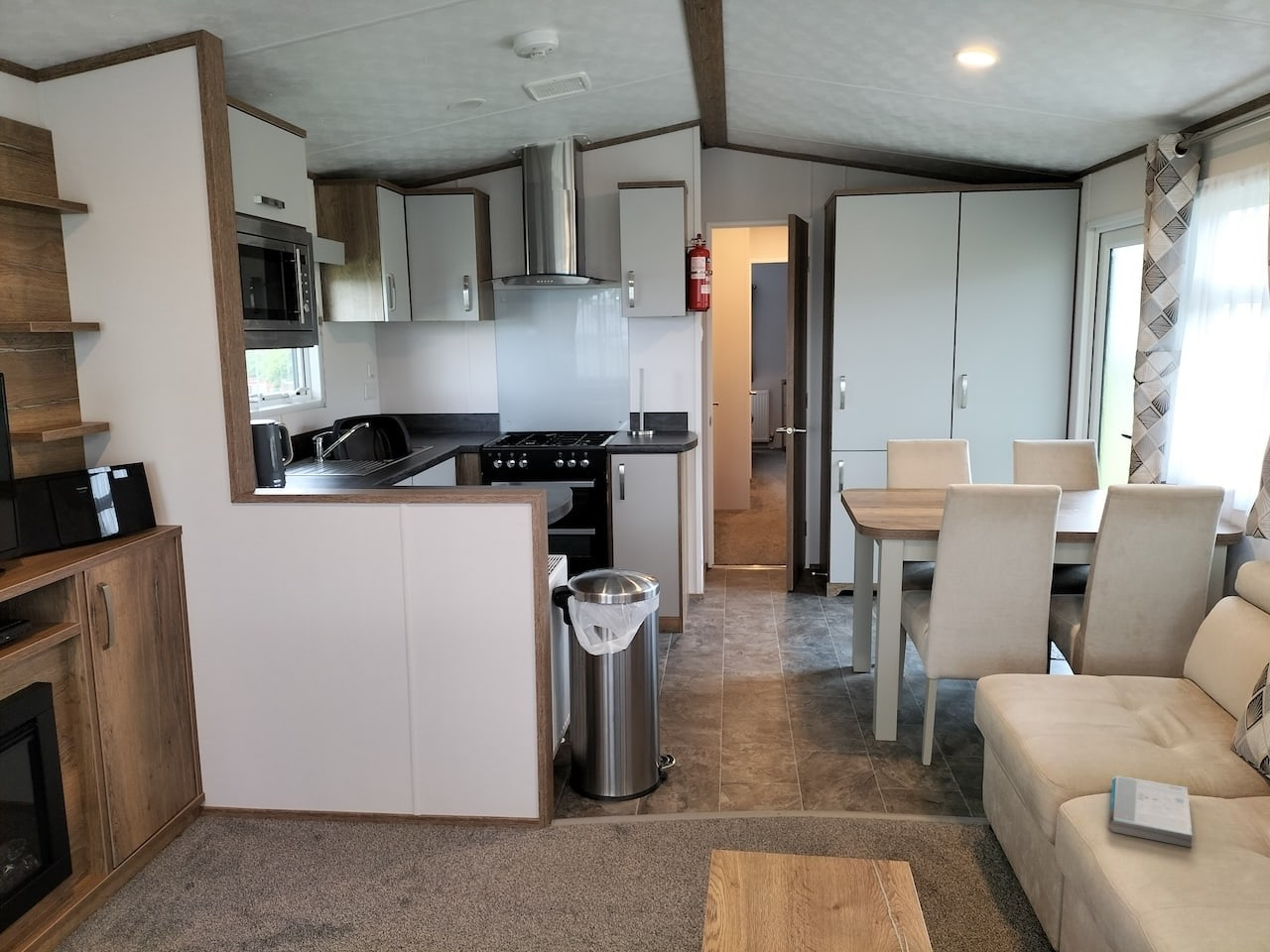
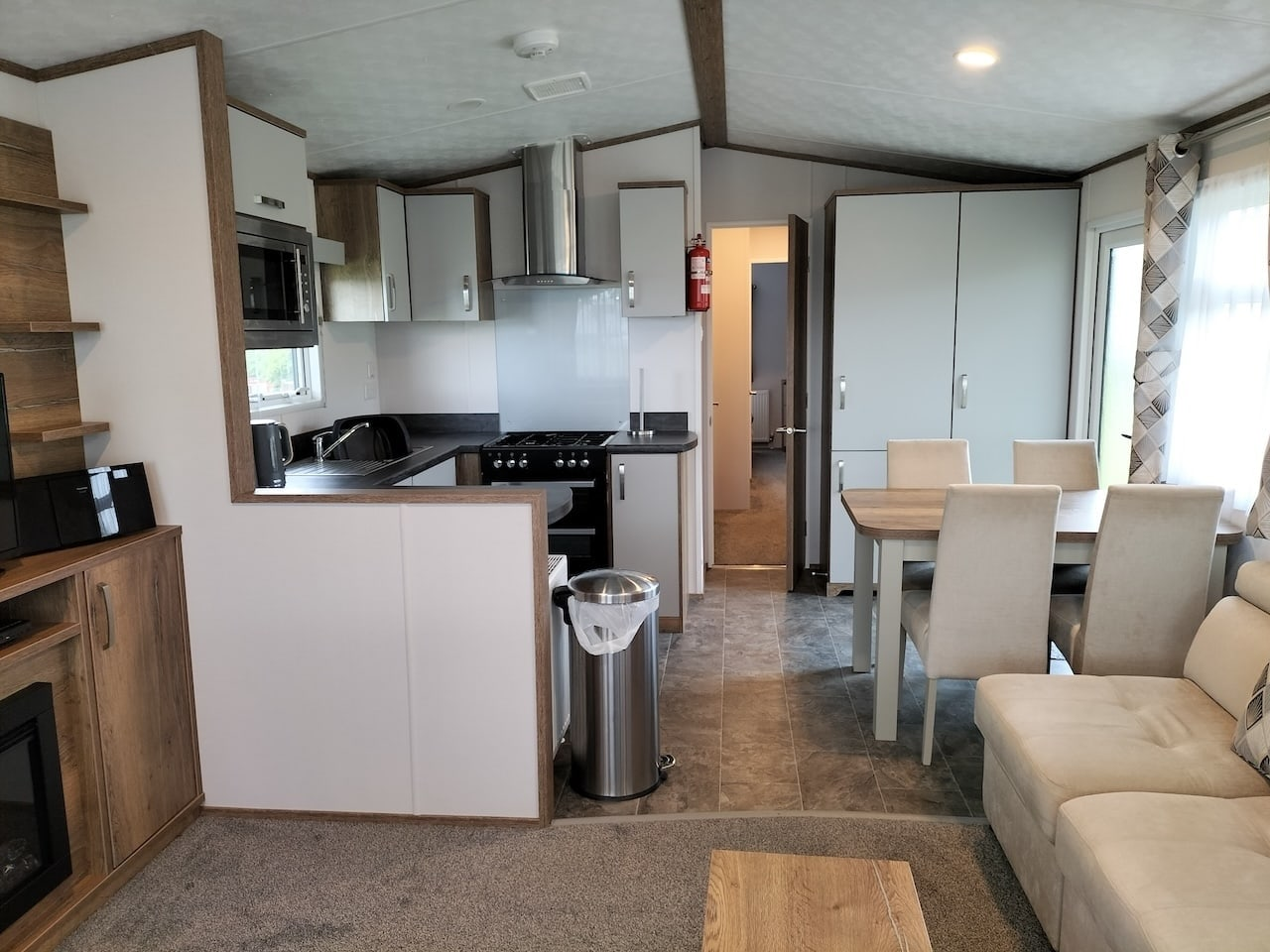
- book (1149, 808)
